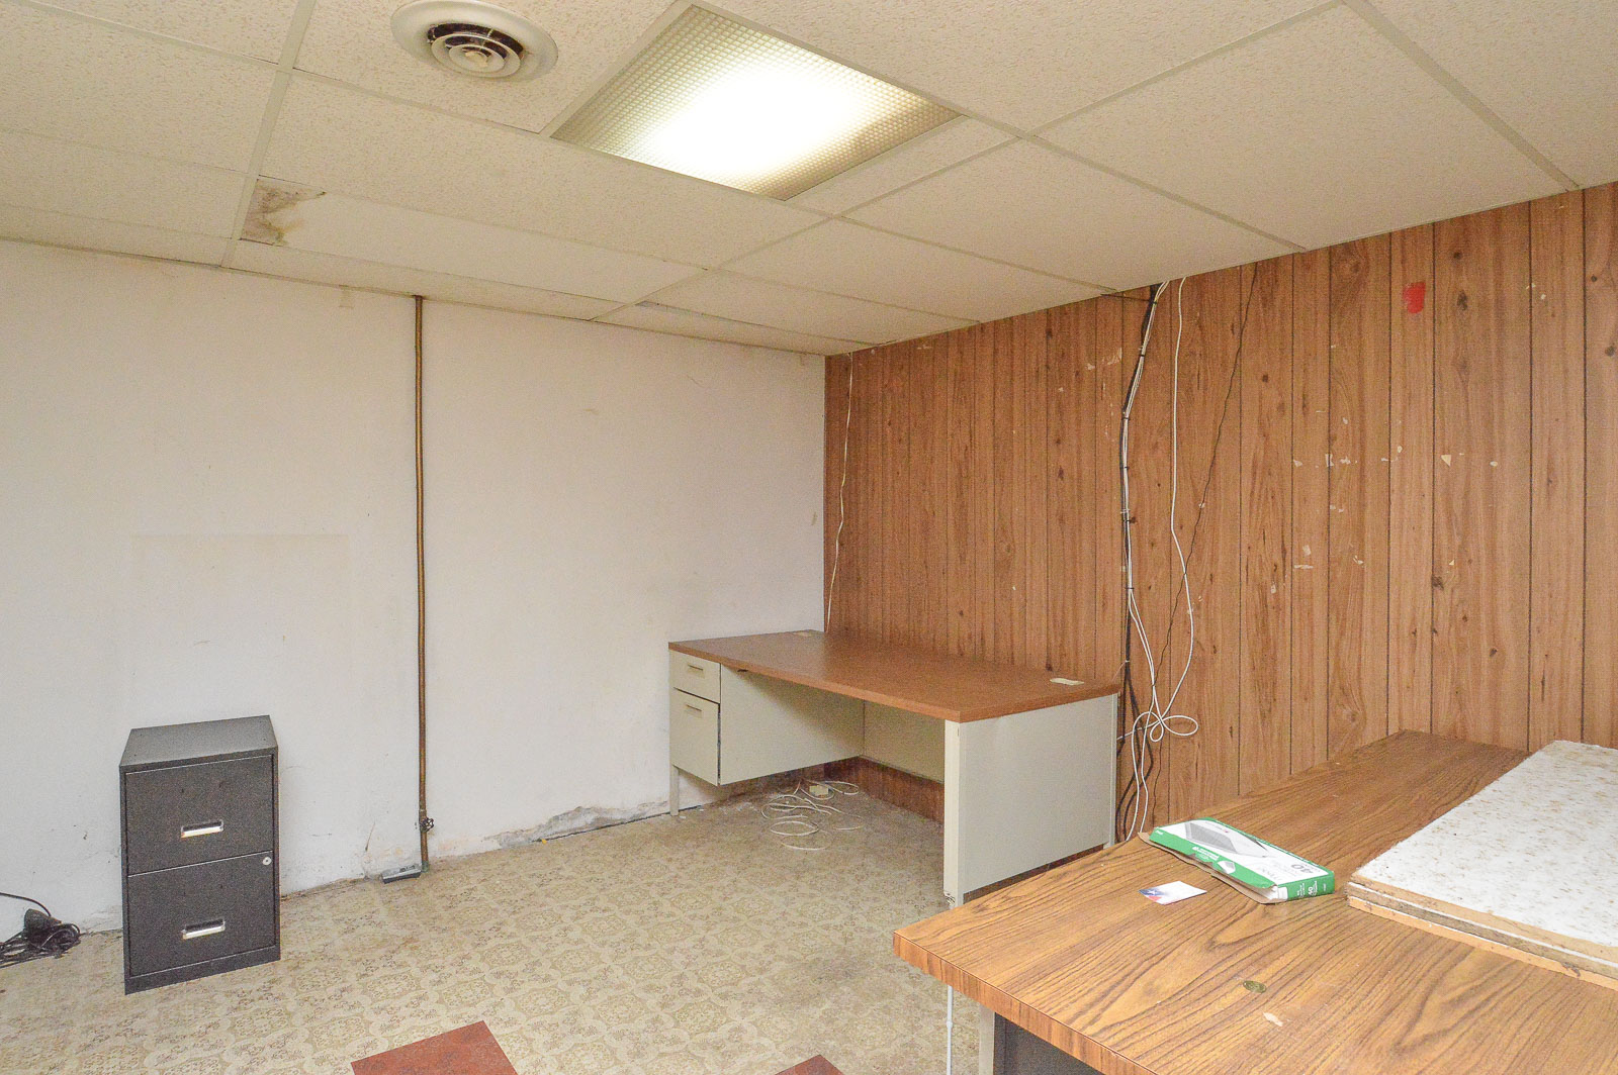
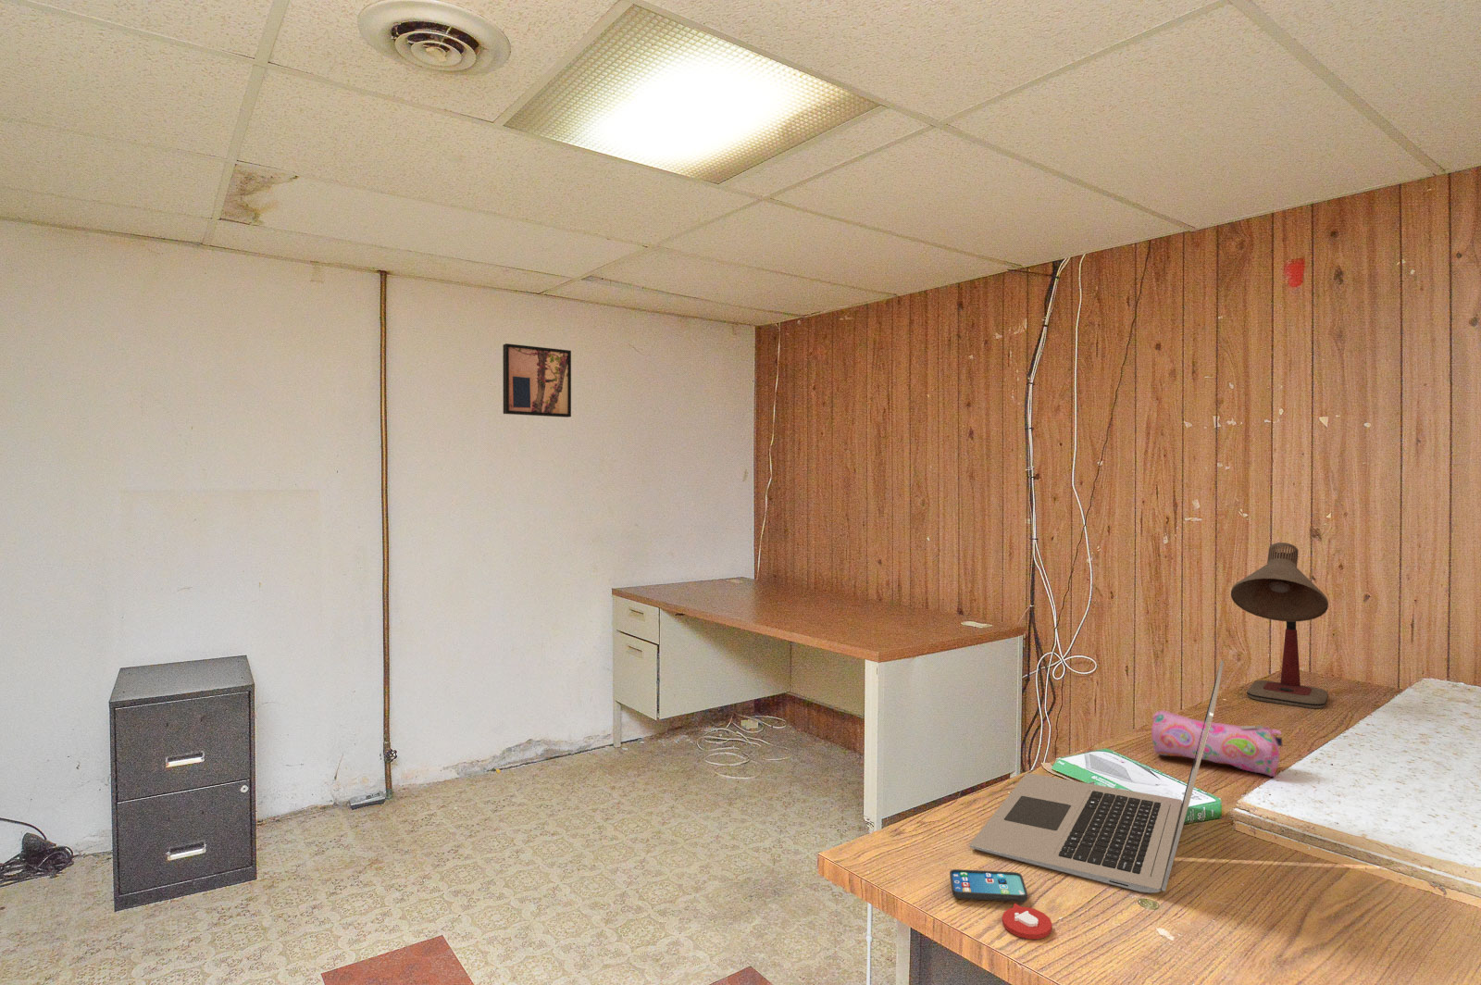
+ pencil case (1214, 741)
+ wall art (537, 381)
+ desk lamp (1283, 620)
+ smartphone (1000, 896)
+ laptop (1094, 784)
